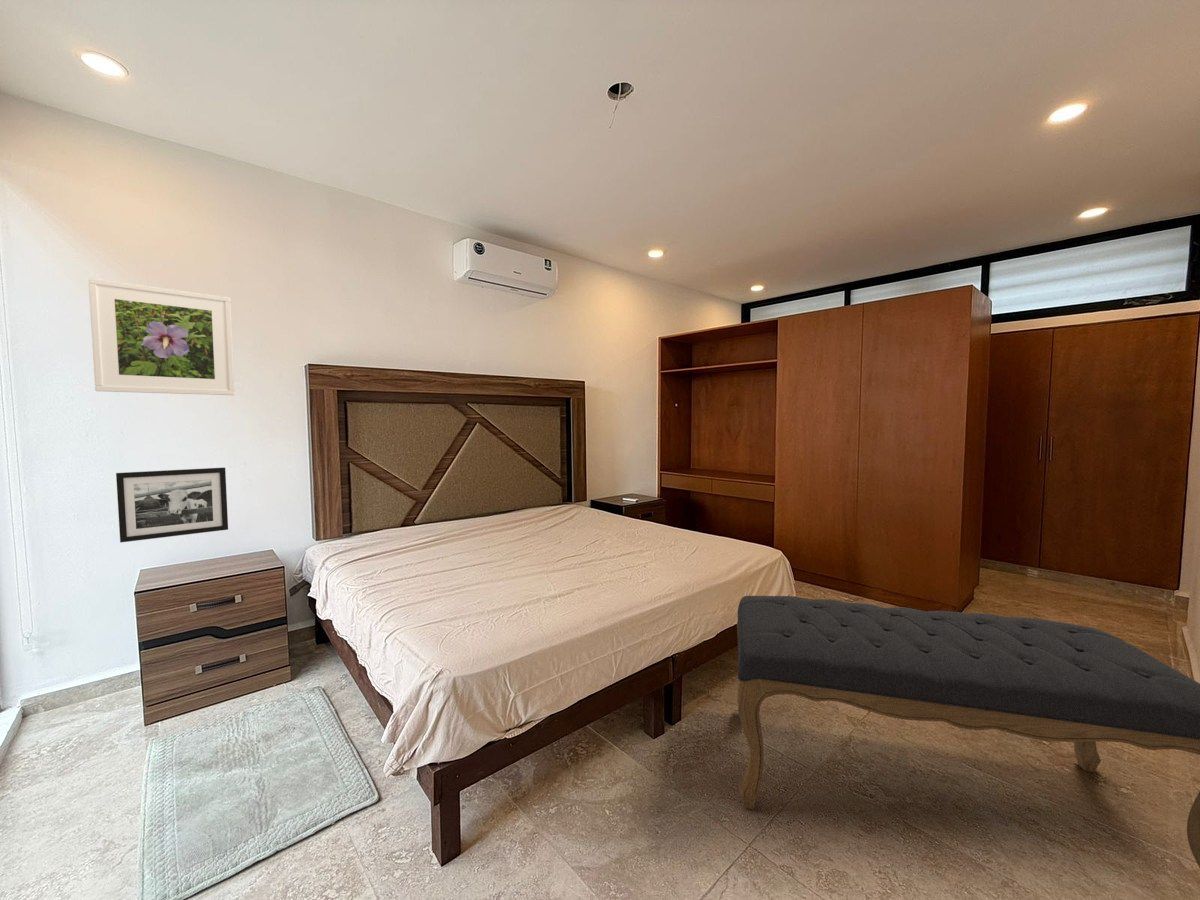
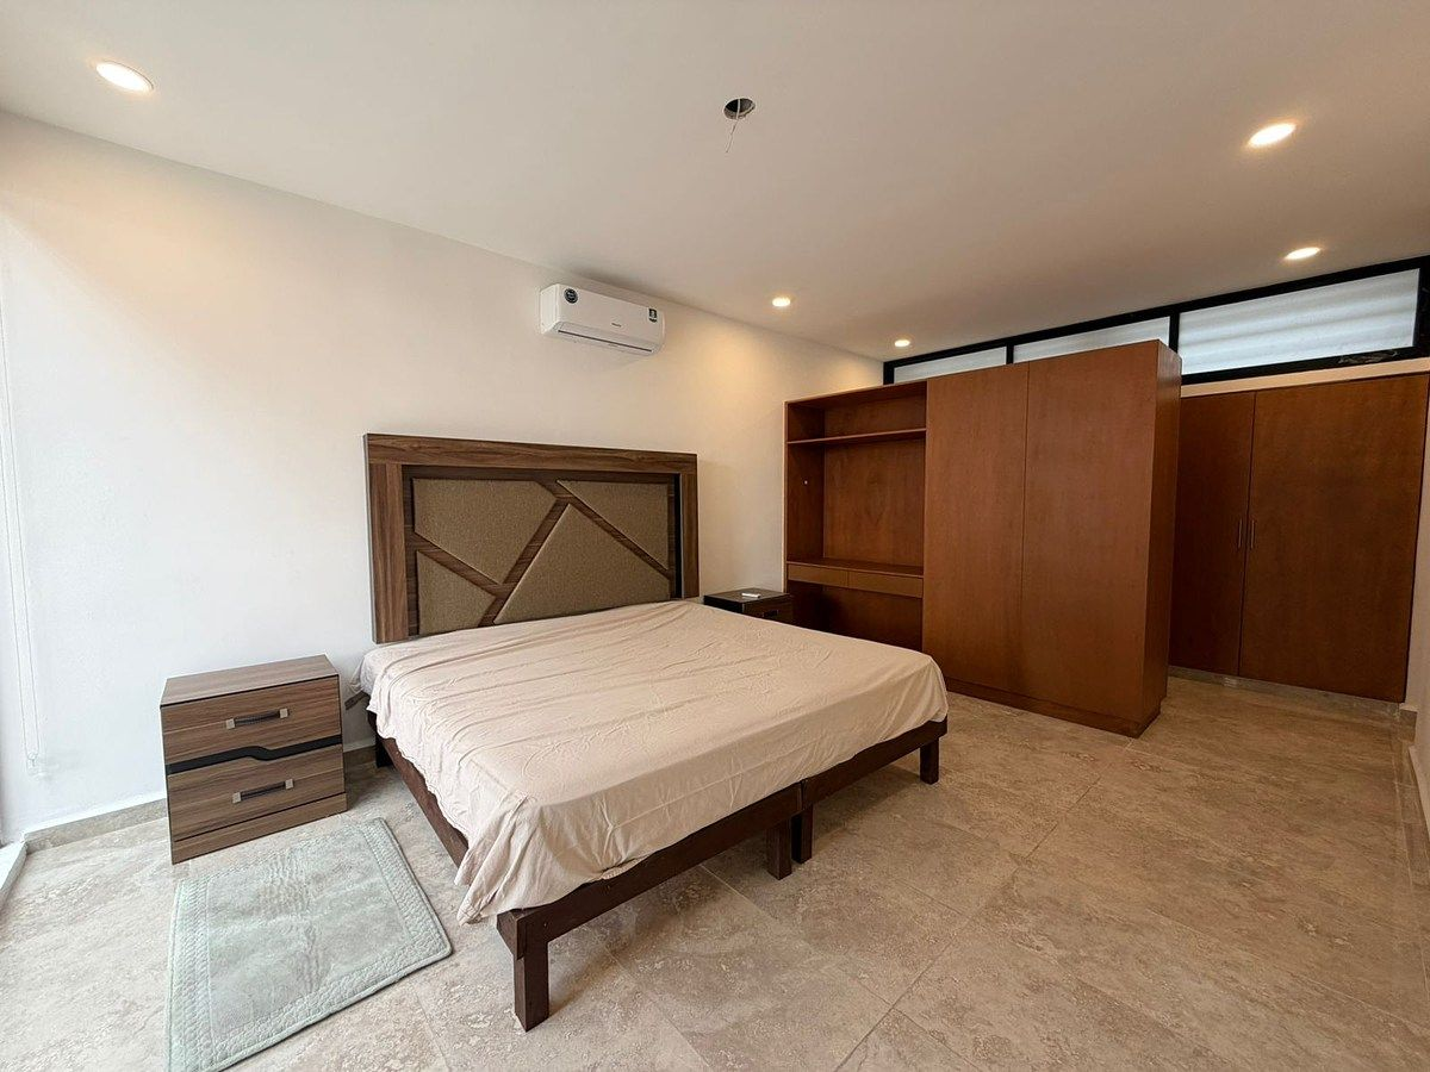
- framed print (167, 341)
- picture frame (175, 502)
- bench (928, 708)
